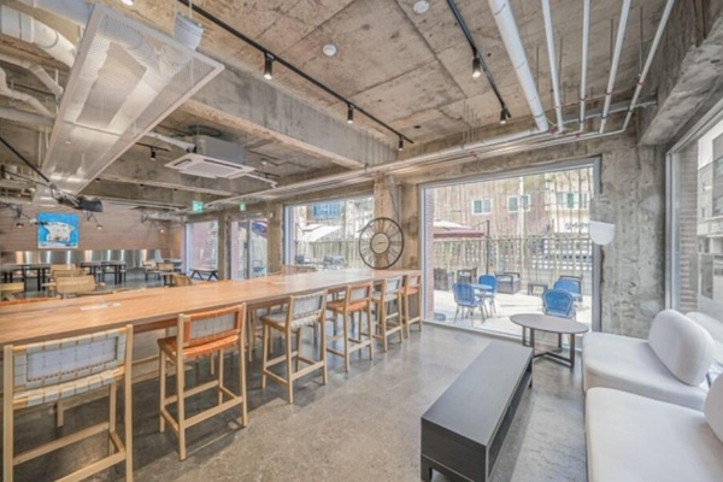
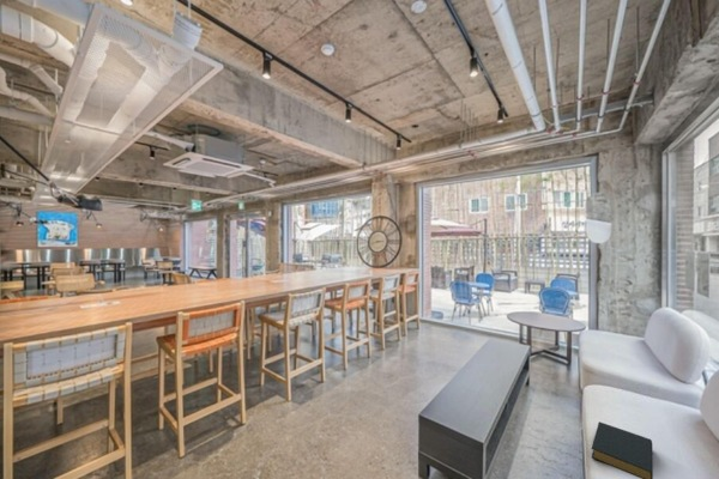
+ hardback book (622, 448)
